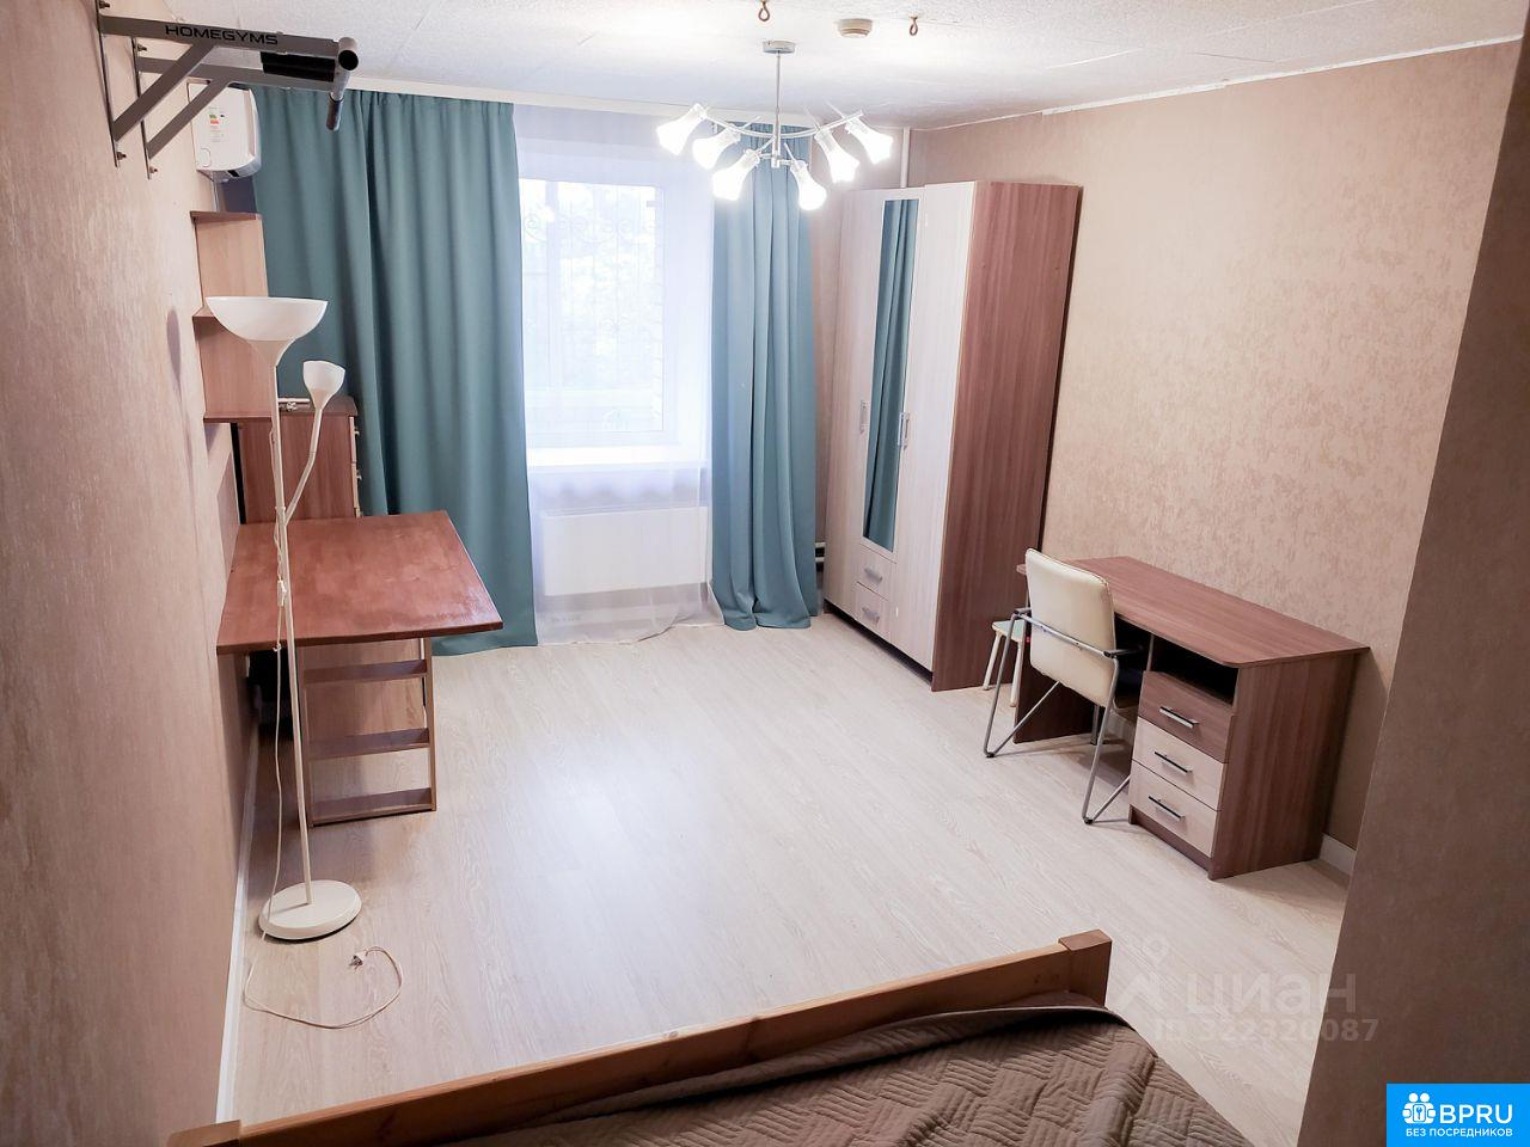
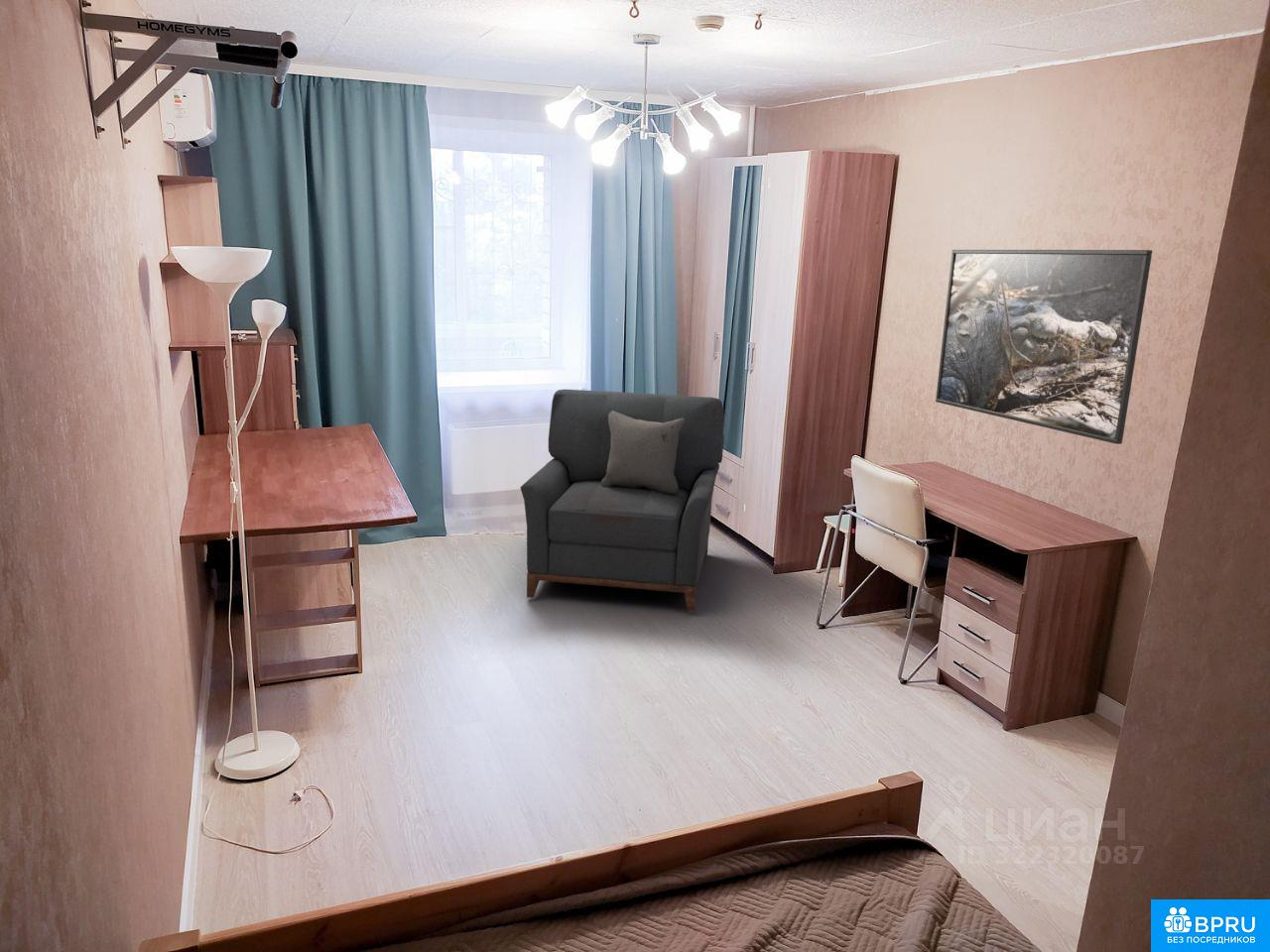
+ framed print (1028, 336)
+ armchair (626, 490)
